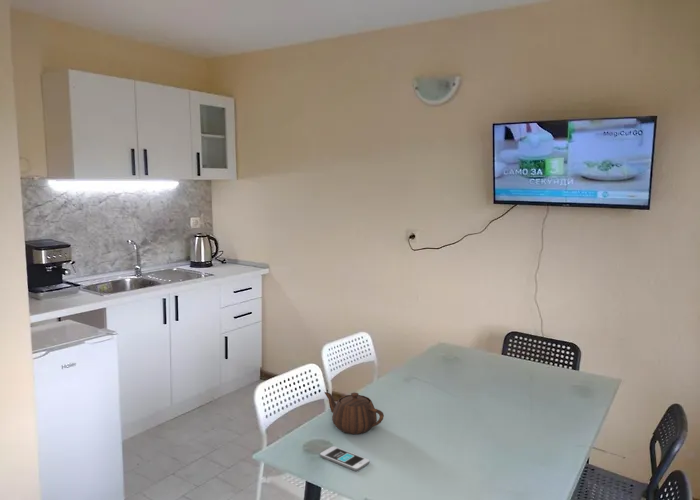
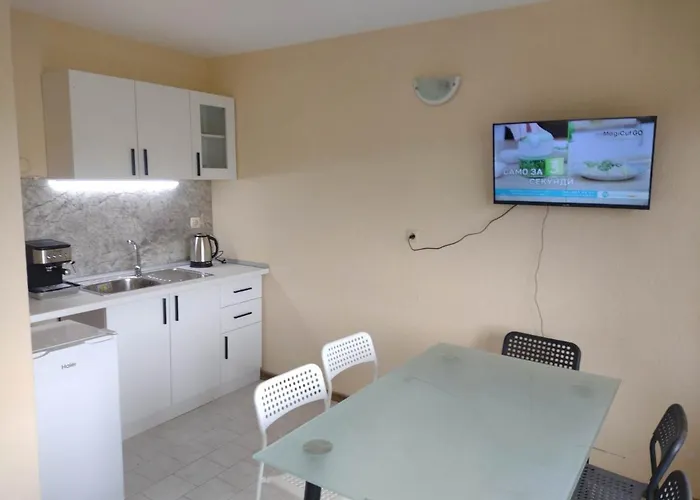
- smartphone (344, 458)
- teapot (352, 409)
